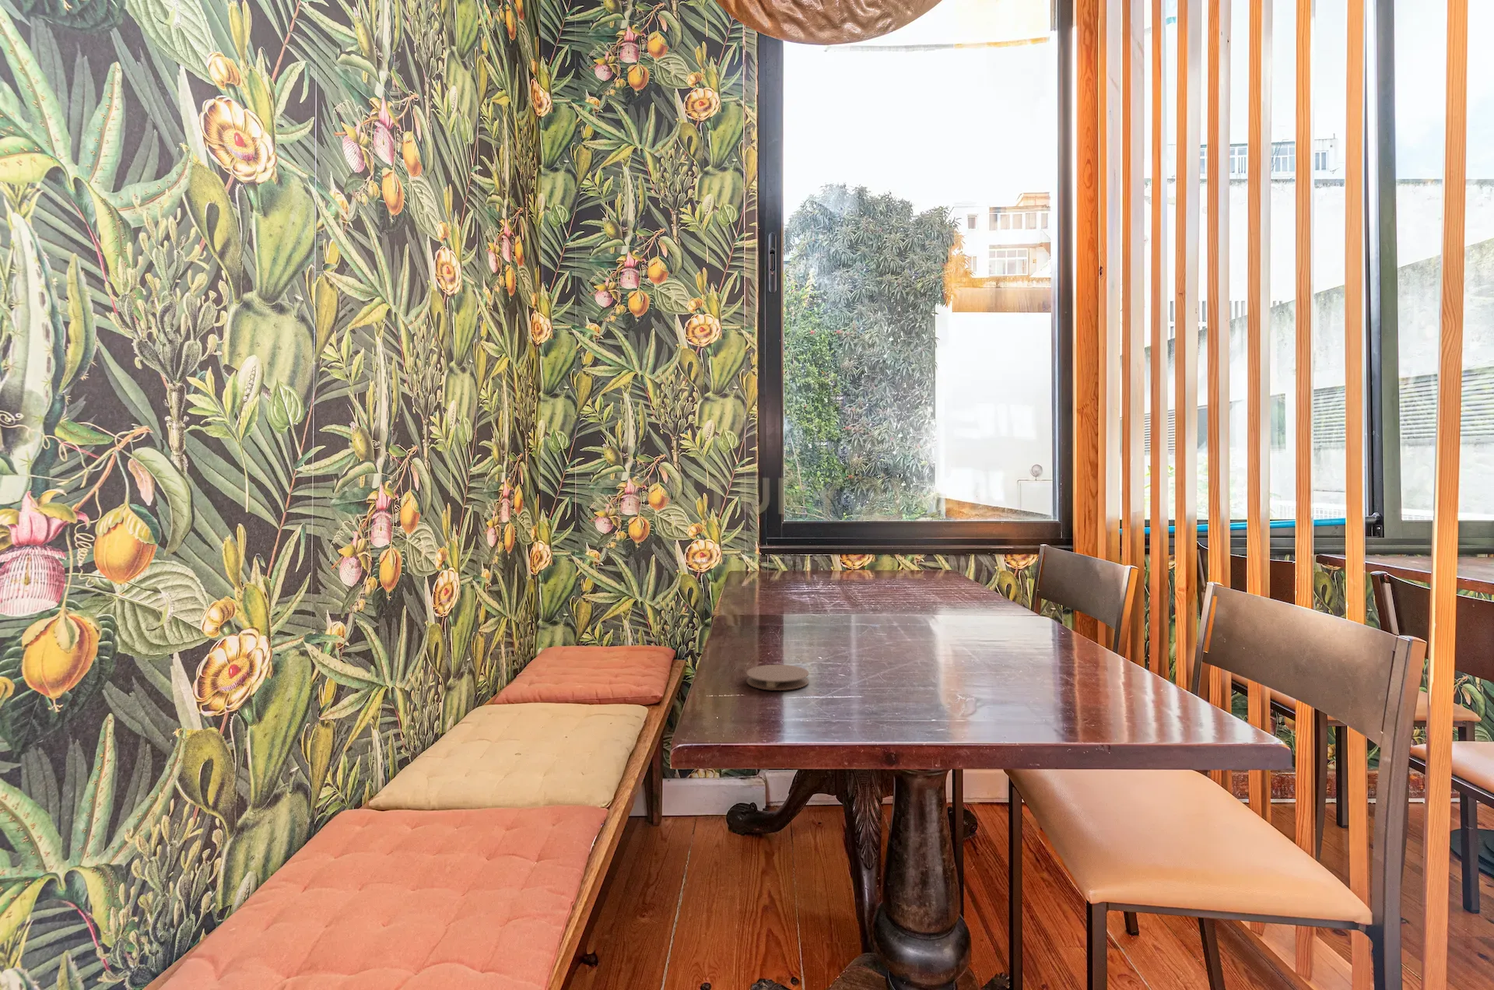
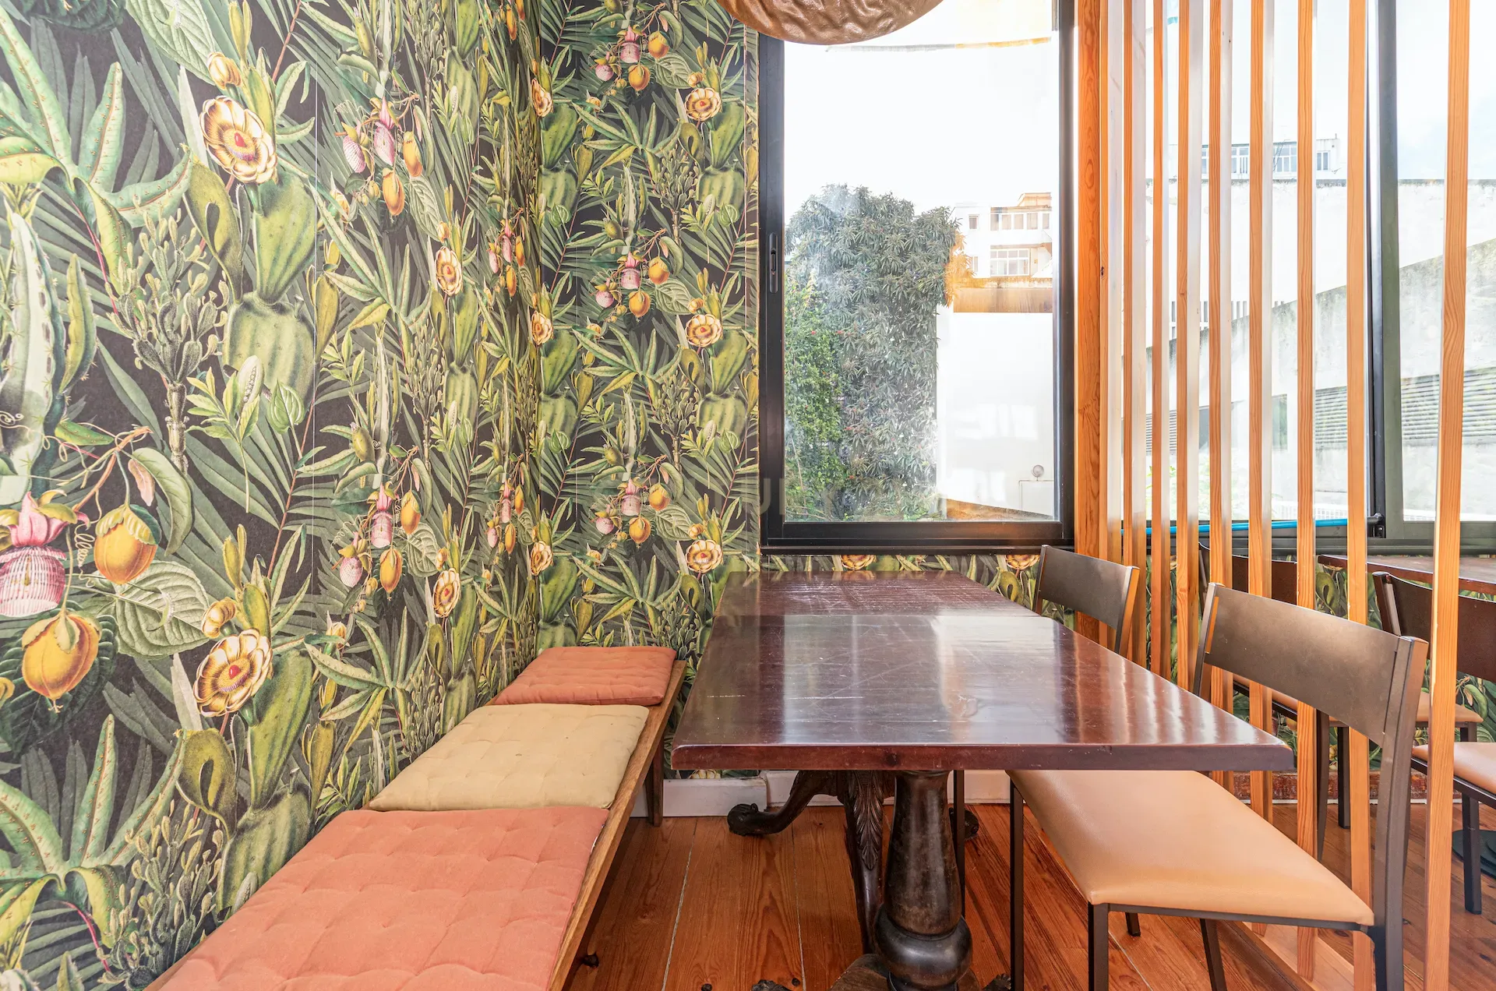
- coaster (777, 676)
